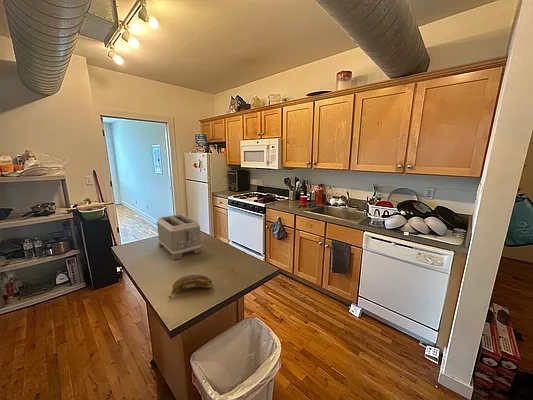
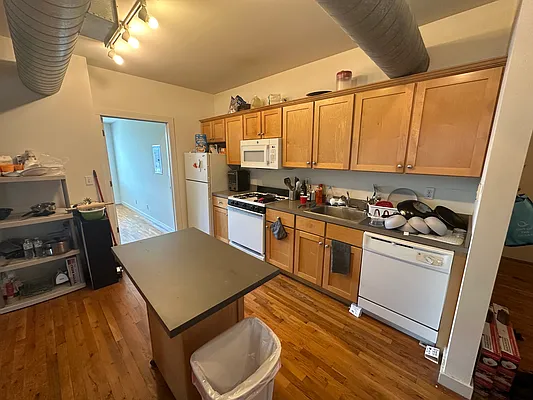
- toaster (179, 234)
- banana (189, 284)
